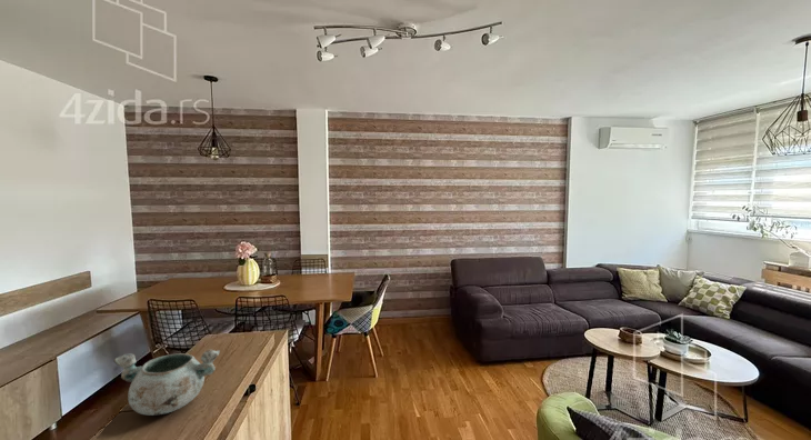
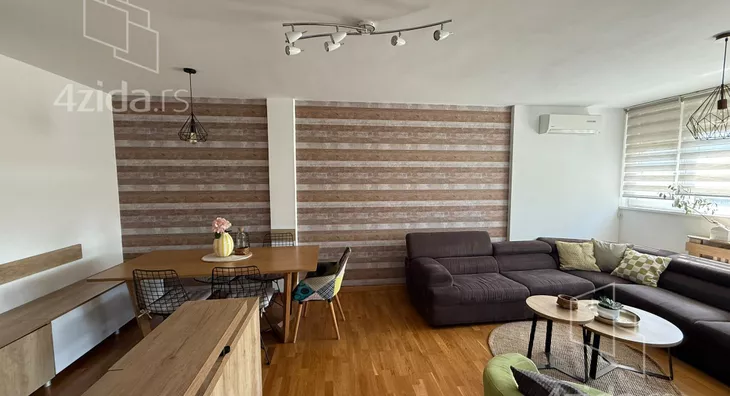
- decorative bowl (168, 378)
